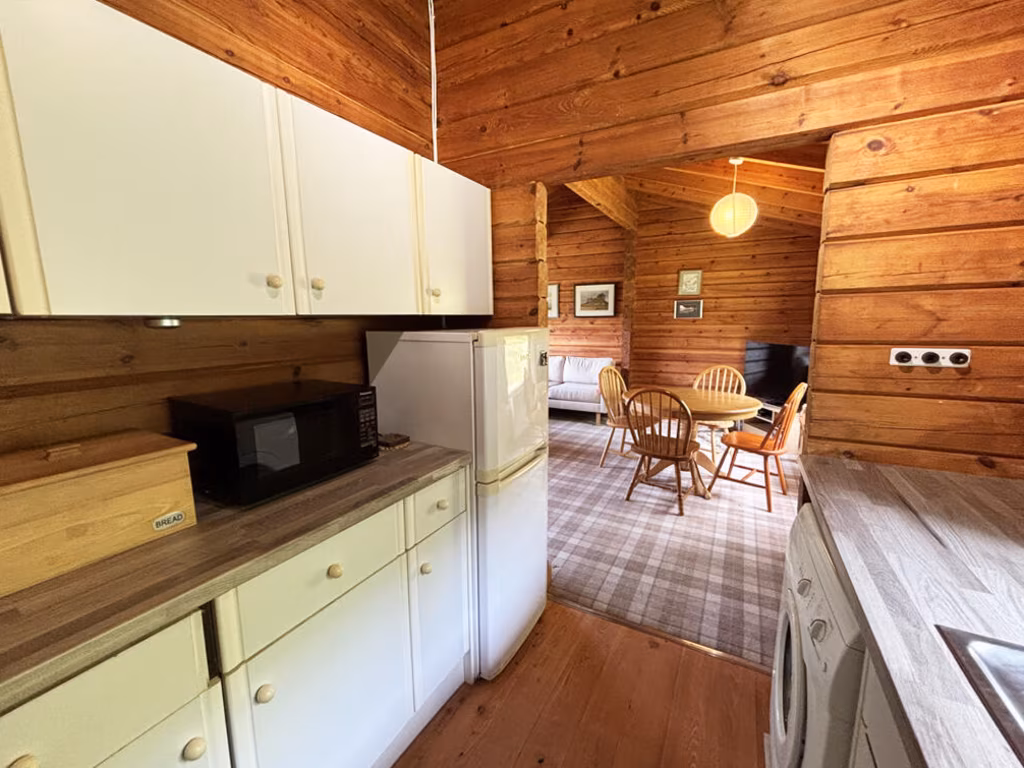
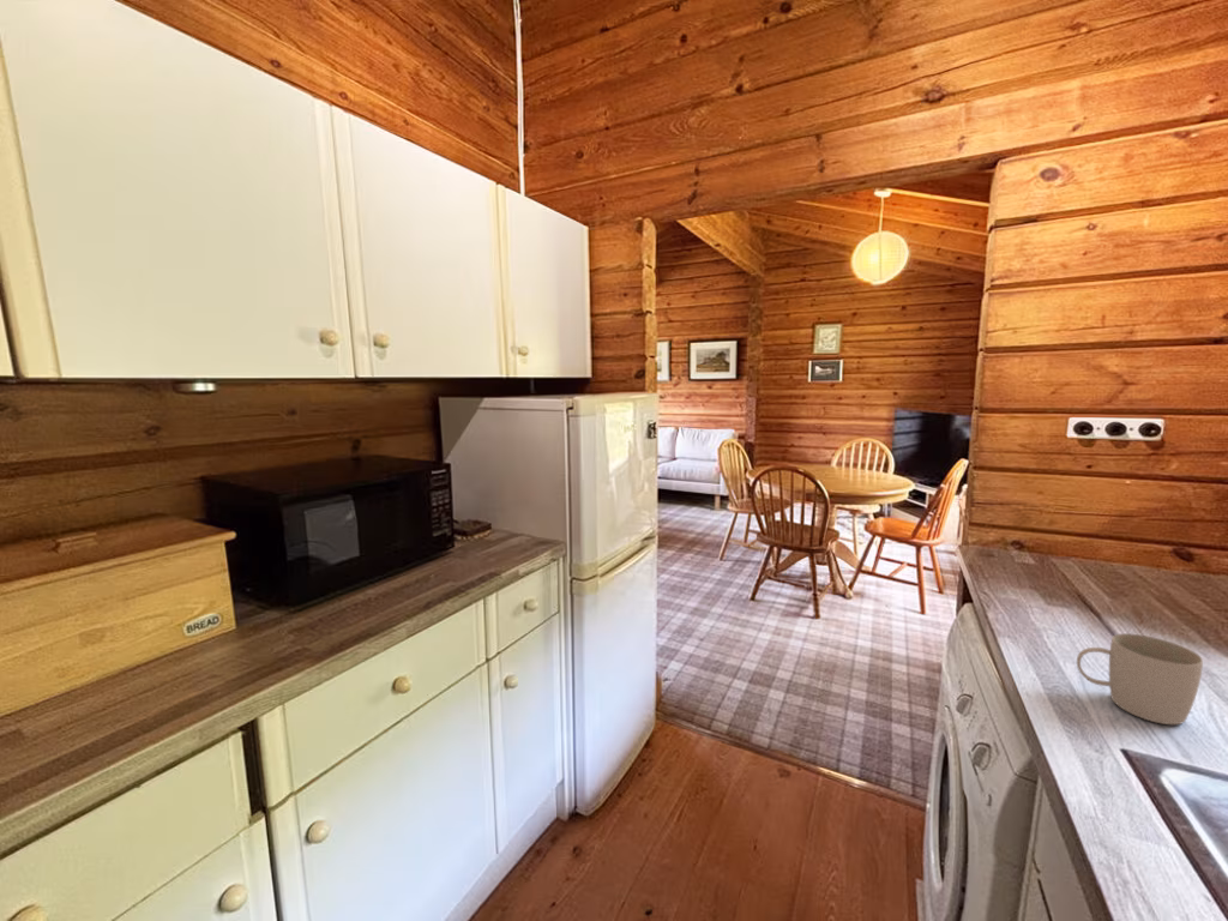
+ mug (1133, 674)
